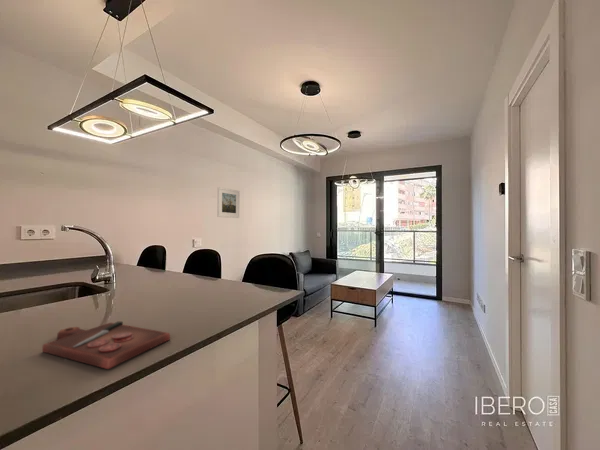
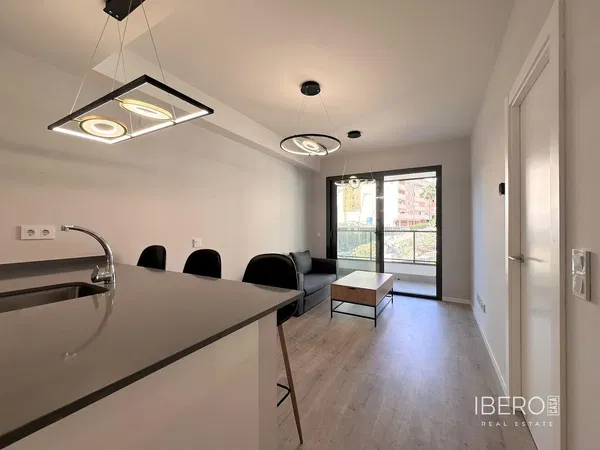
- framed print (228, 203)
- cutting board (103, 340)
